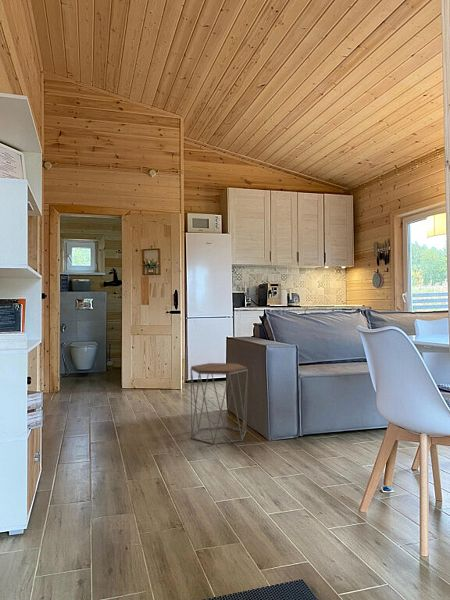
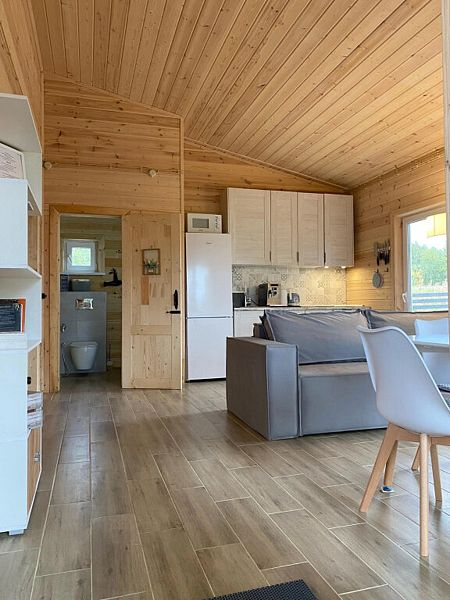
- side table (218, 400)
